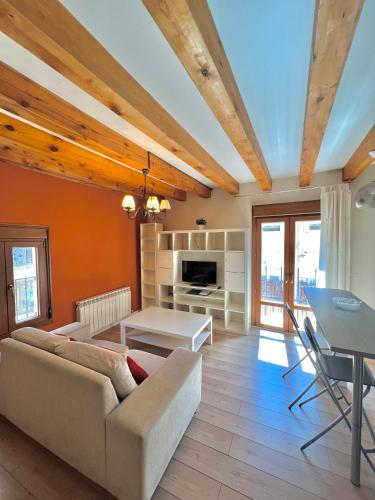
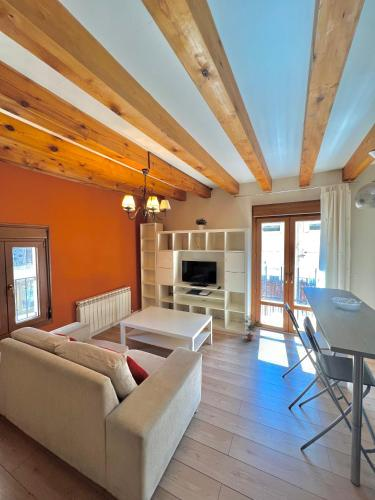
+ potted plant (249, 327)
